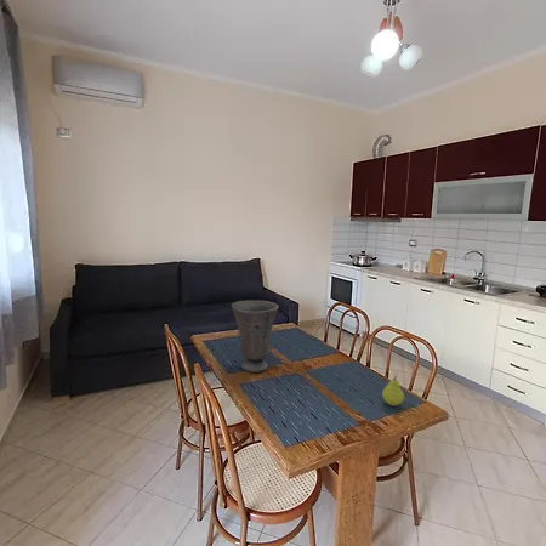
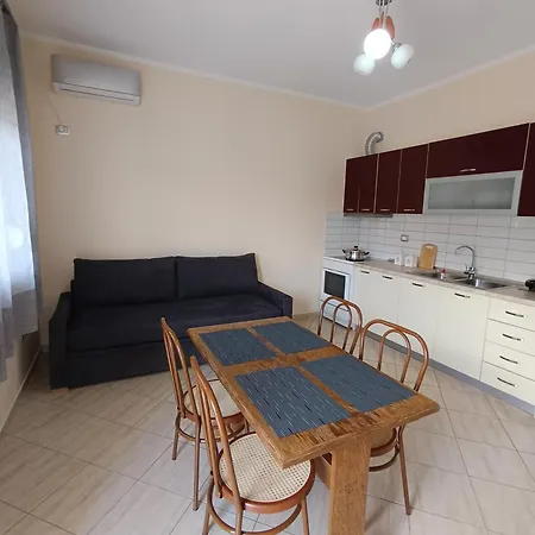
- fruit (393, 389)
- vase (254, 336)
